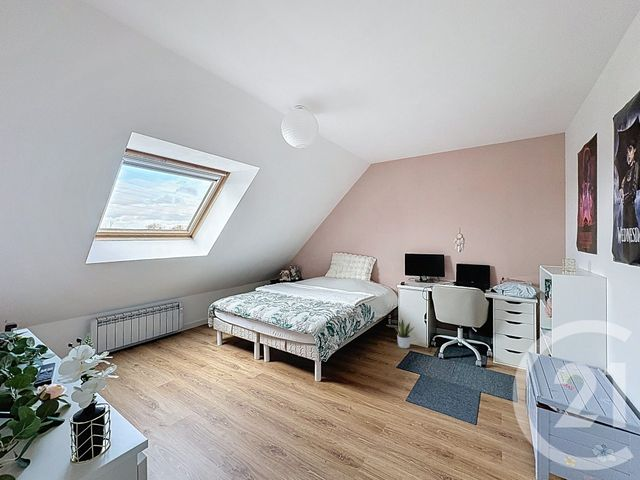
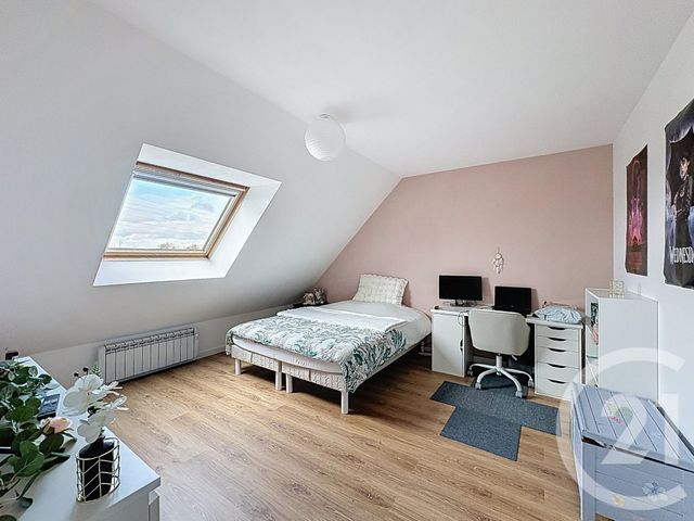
- potted plant (404, 332)
